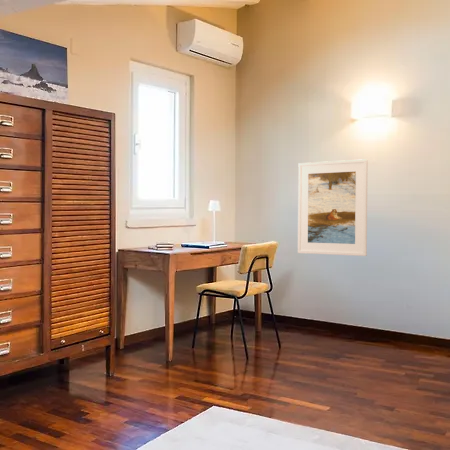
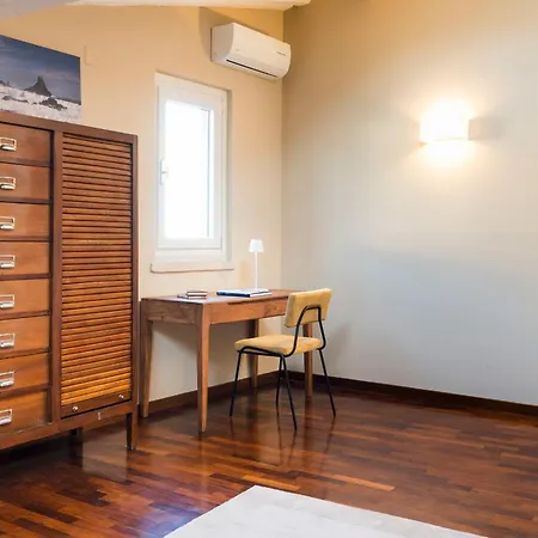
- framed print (331, 207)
